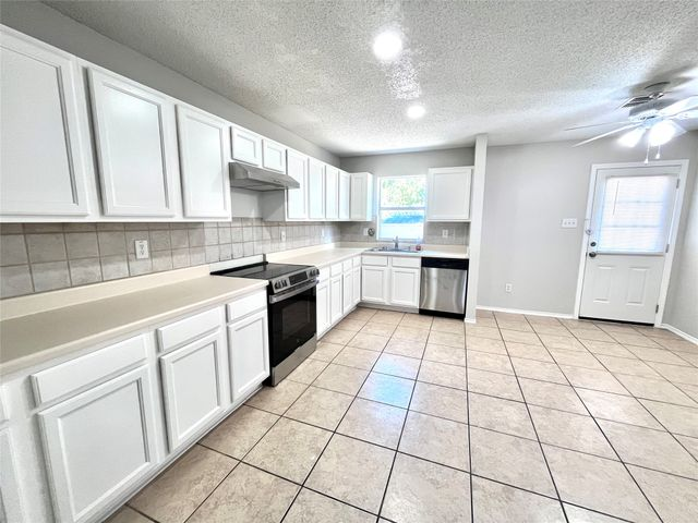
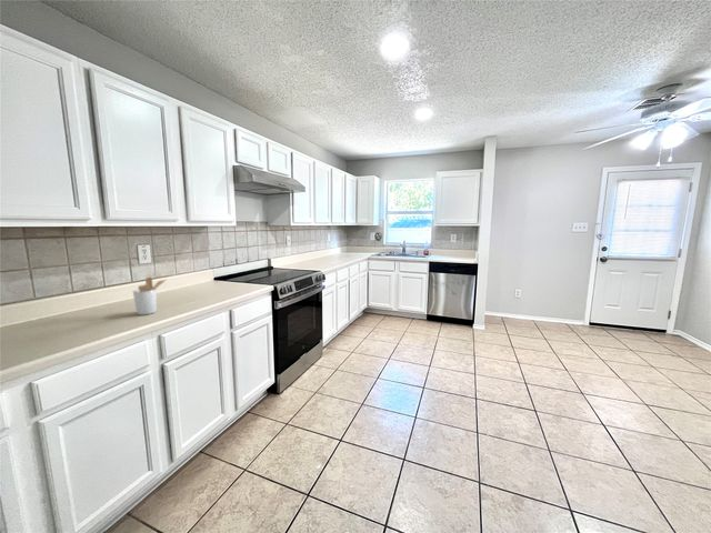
+ utensil holder (151, 295)
